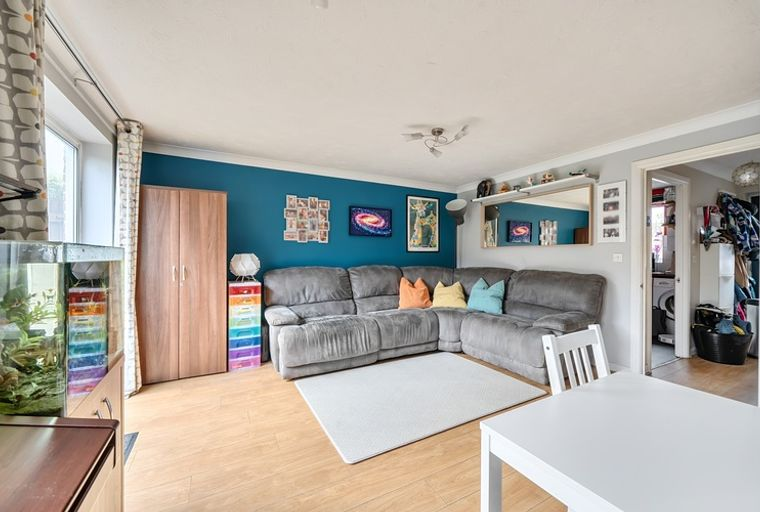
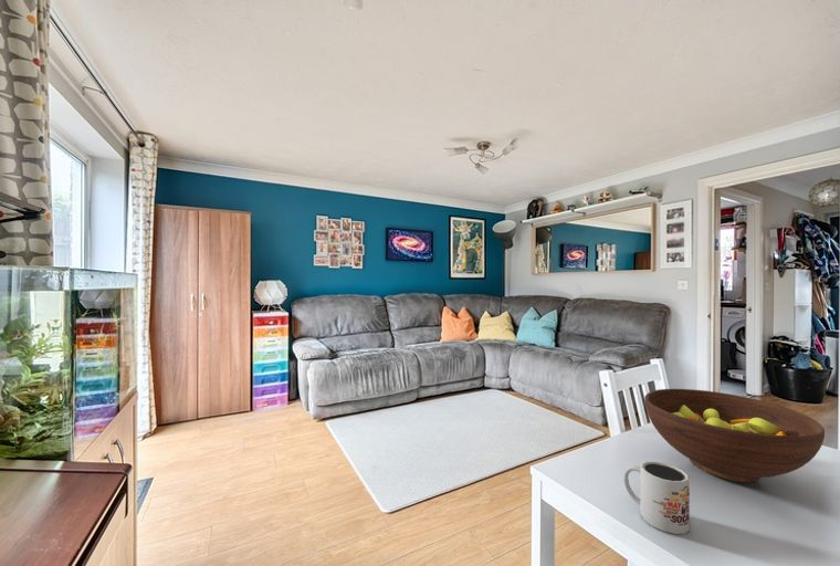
+ mug (654, 491)
+ fruit bowl (723, 439)
